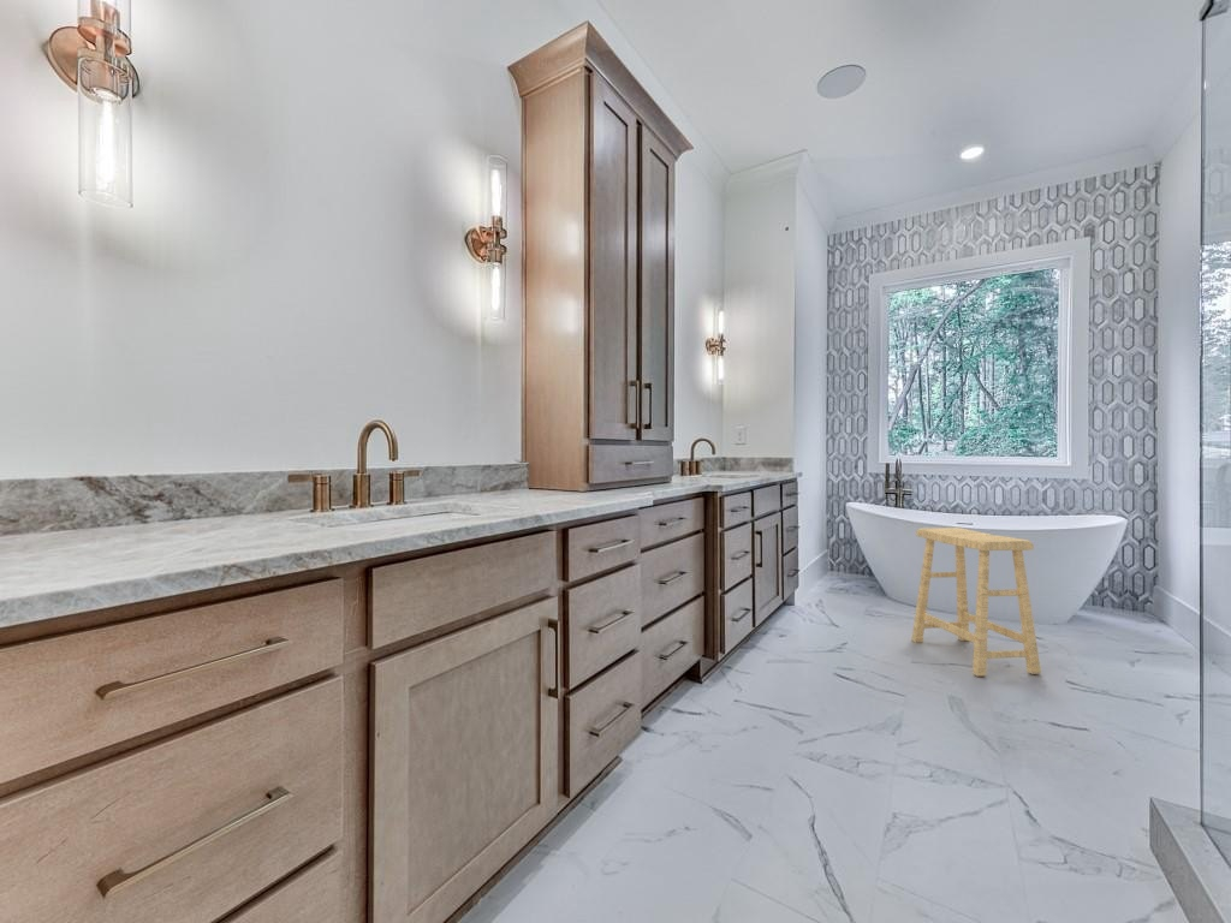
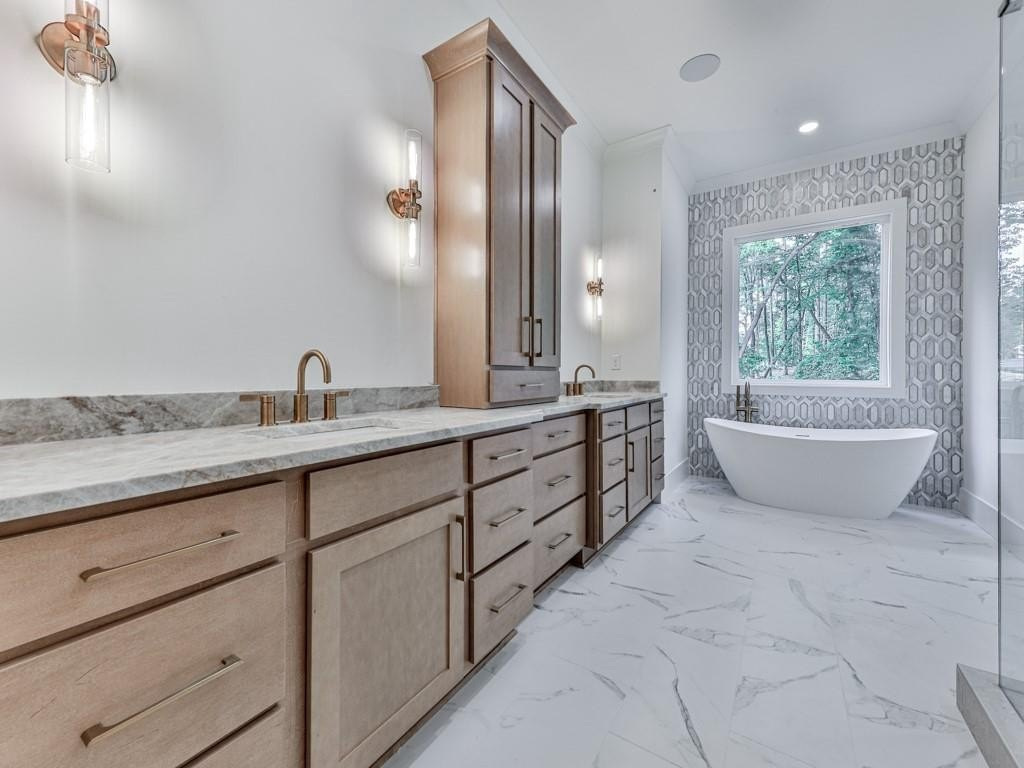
- stool (965, 595)
